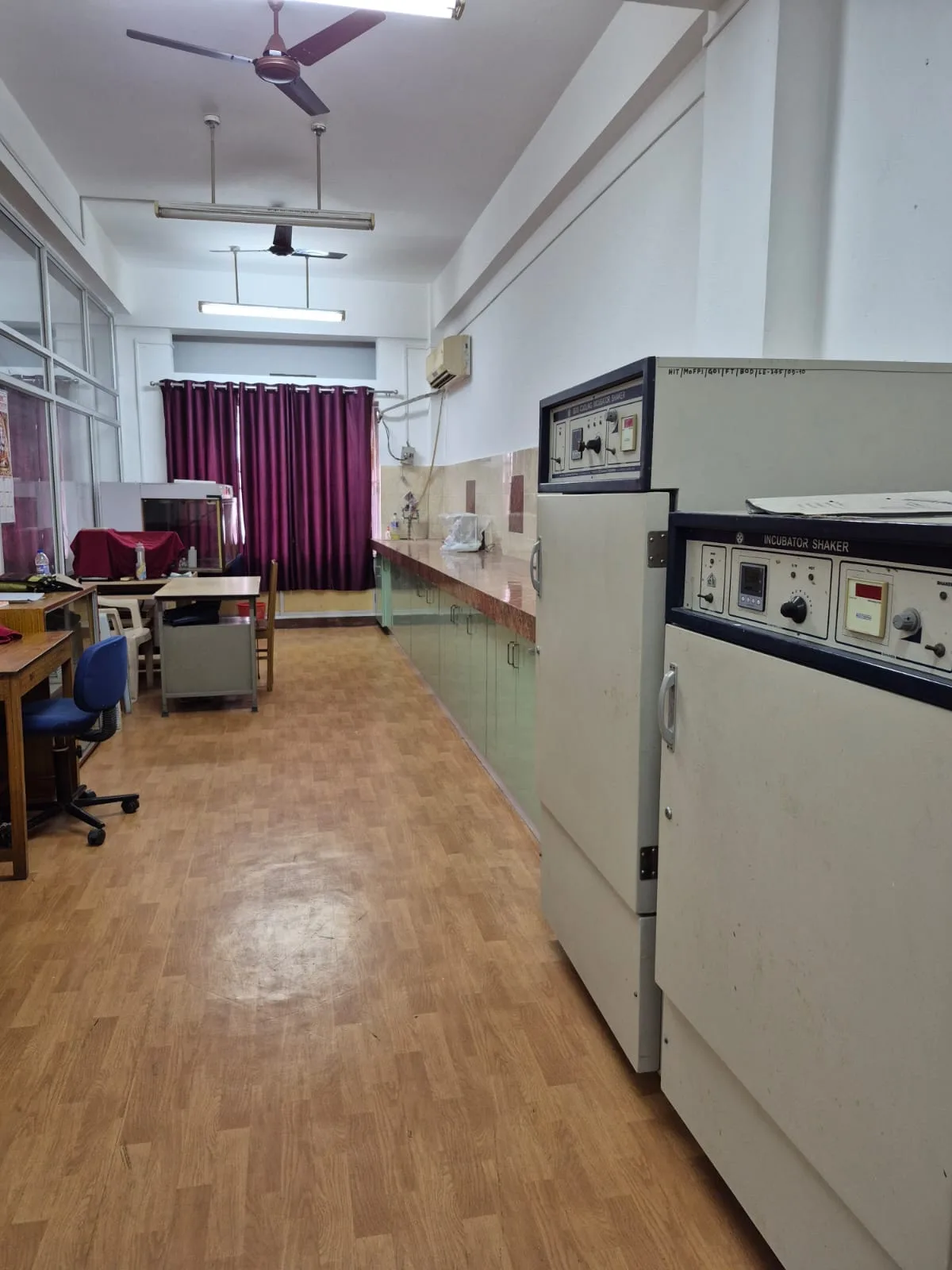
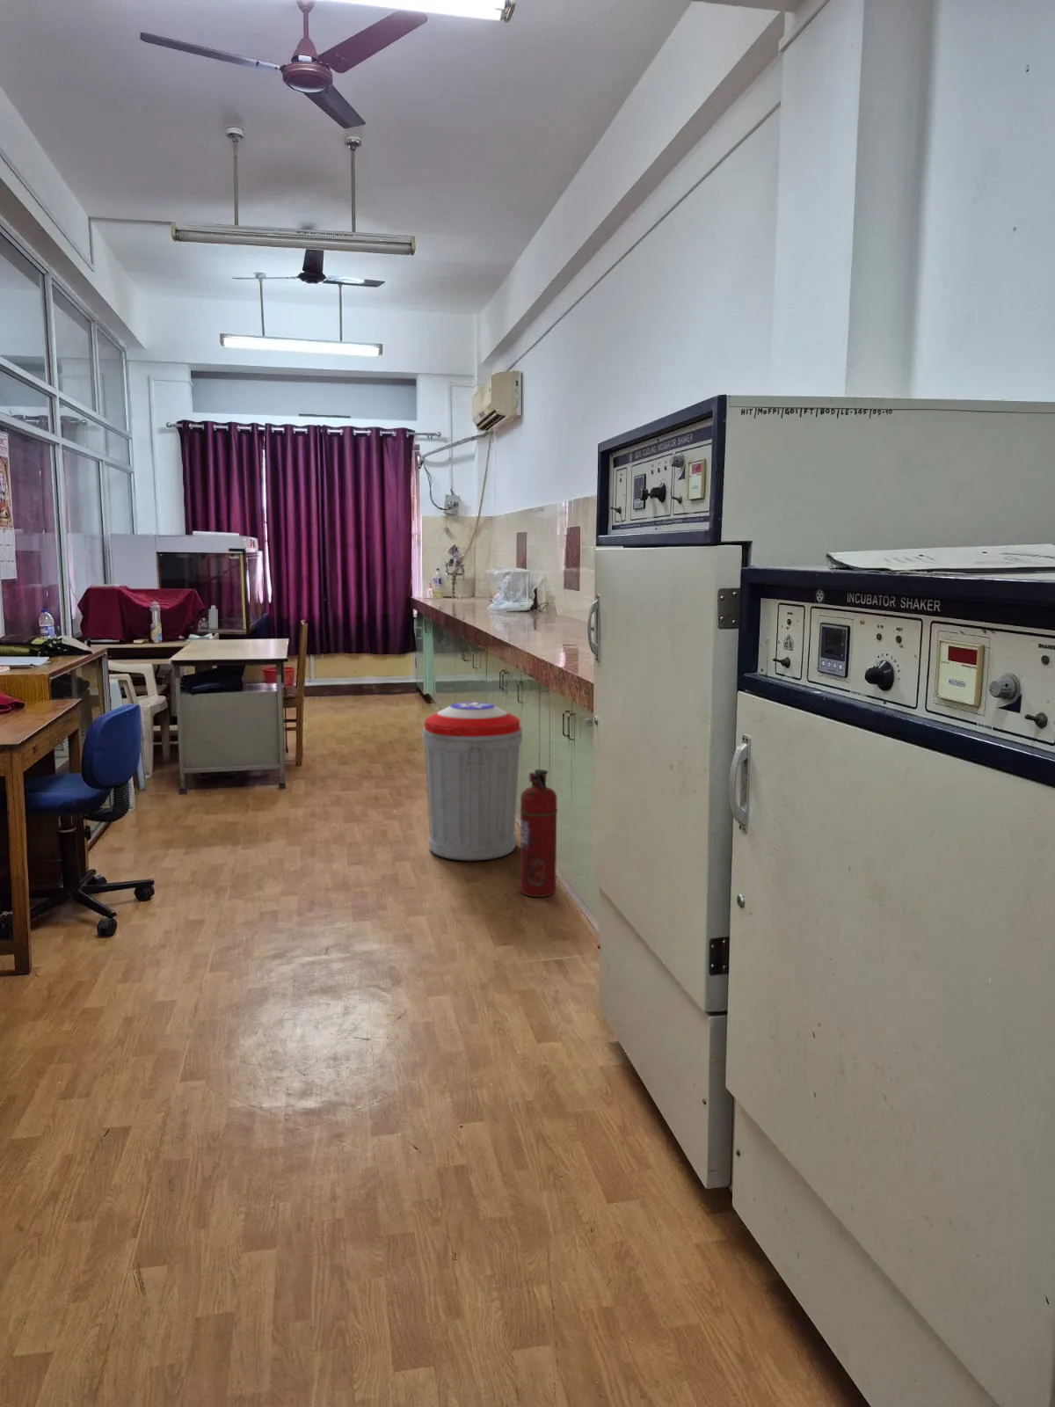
+ fire extinguisher (539, 829)
+ trash can (472, 777)
